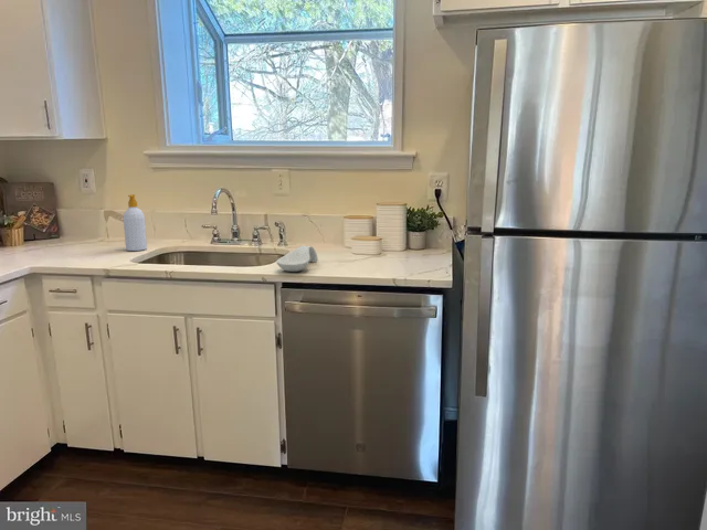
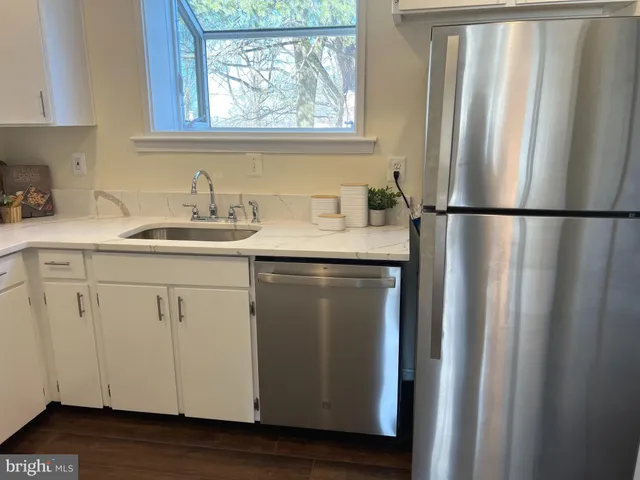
- spoon rest (299, 257)
- soap bottle (134, 222)
